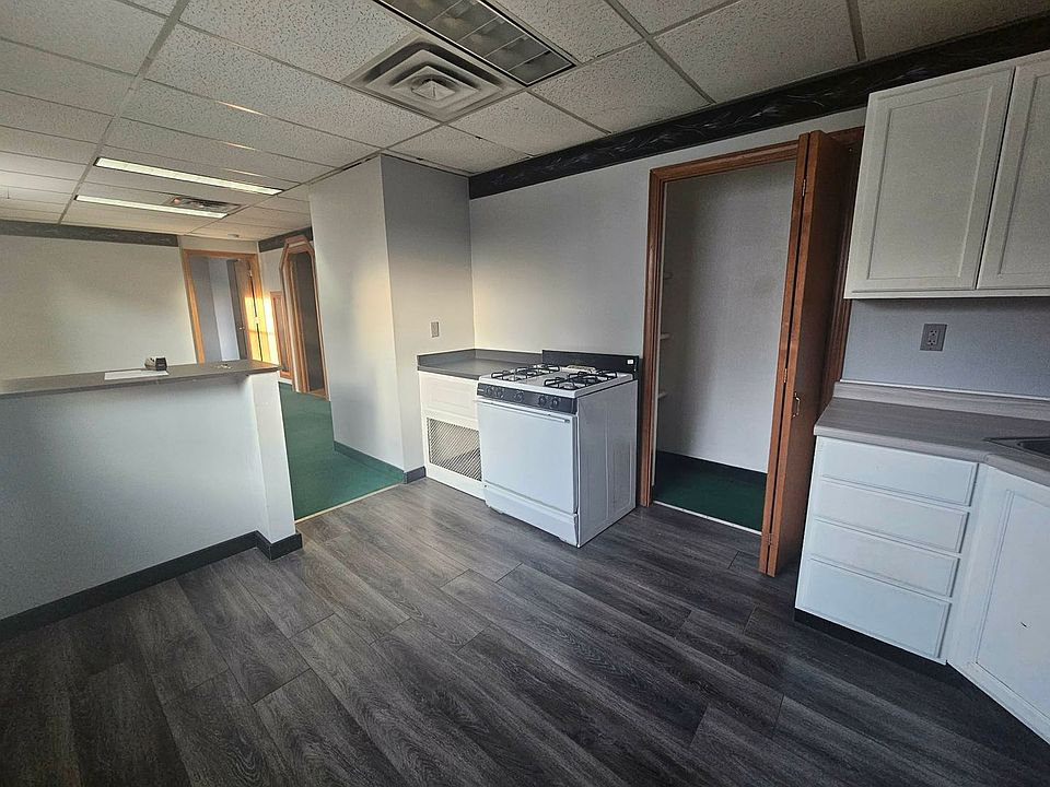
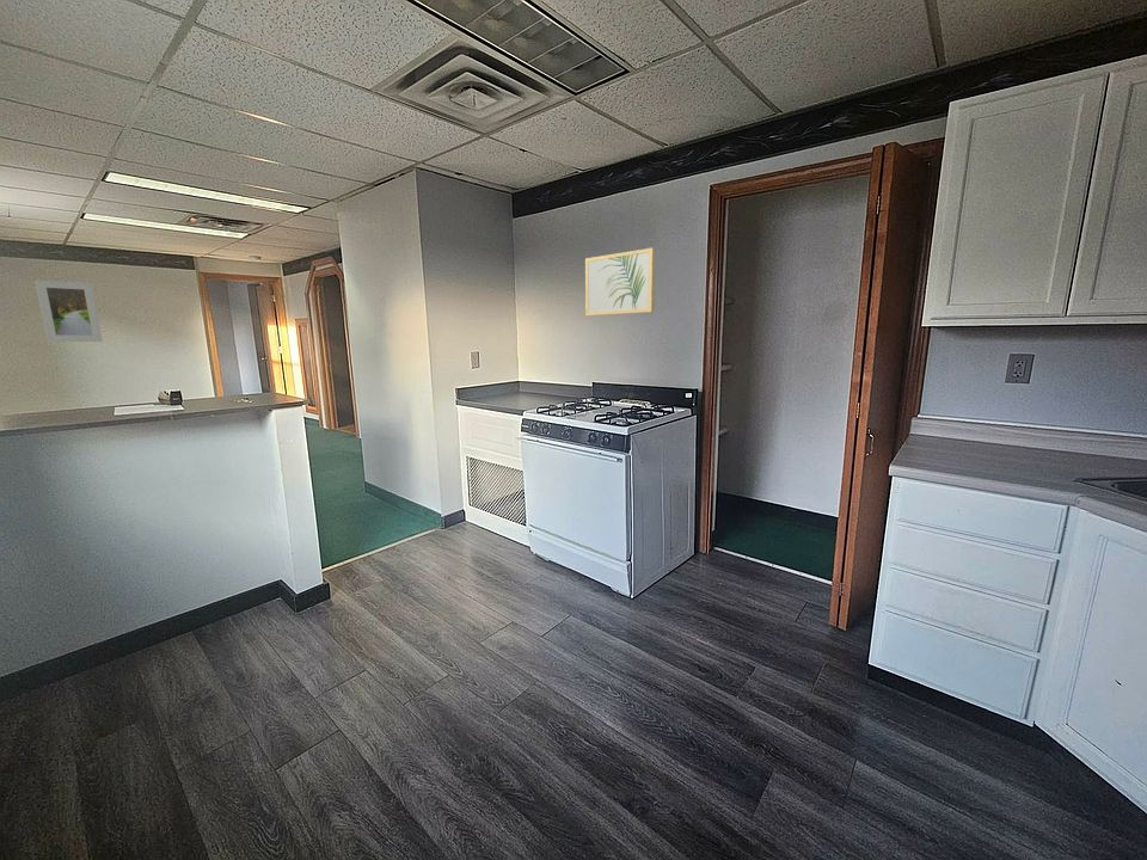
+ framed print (69, 312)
+ wall art (618, 283)
